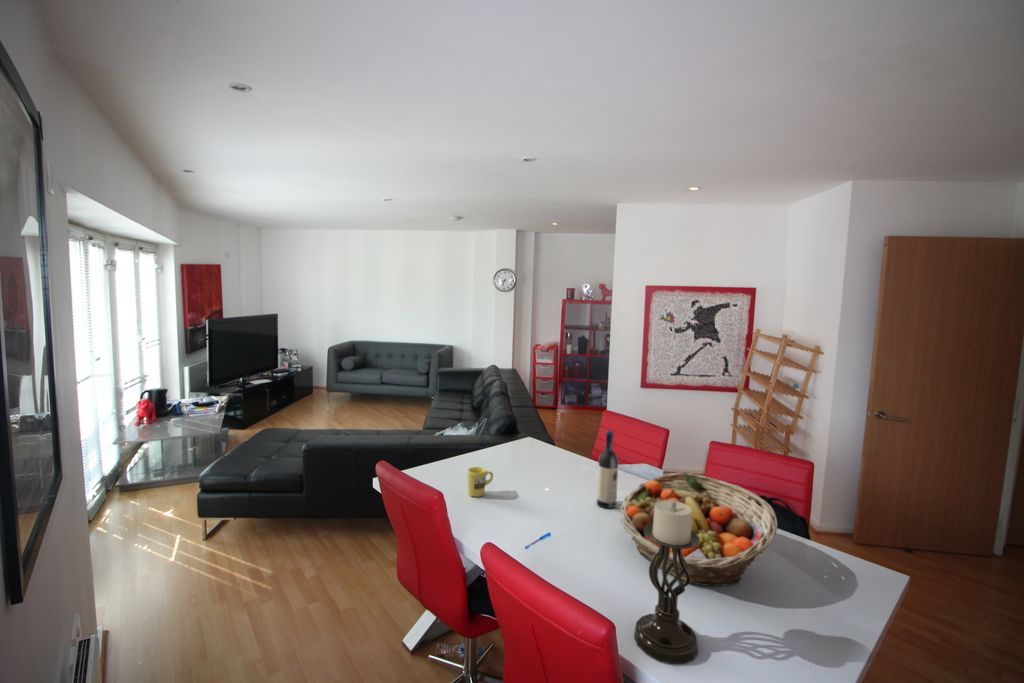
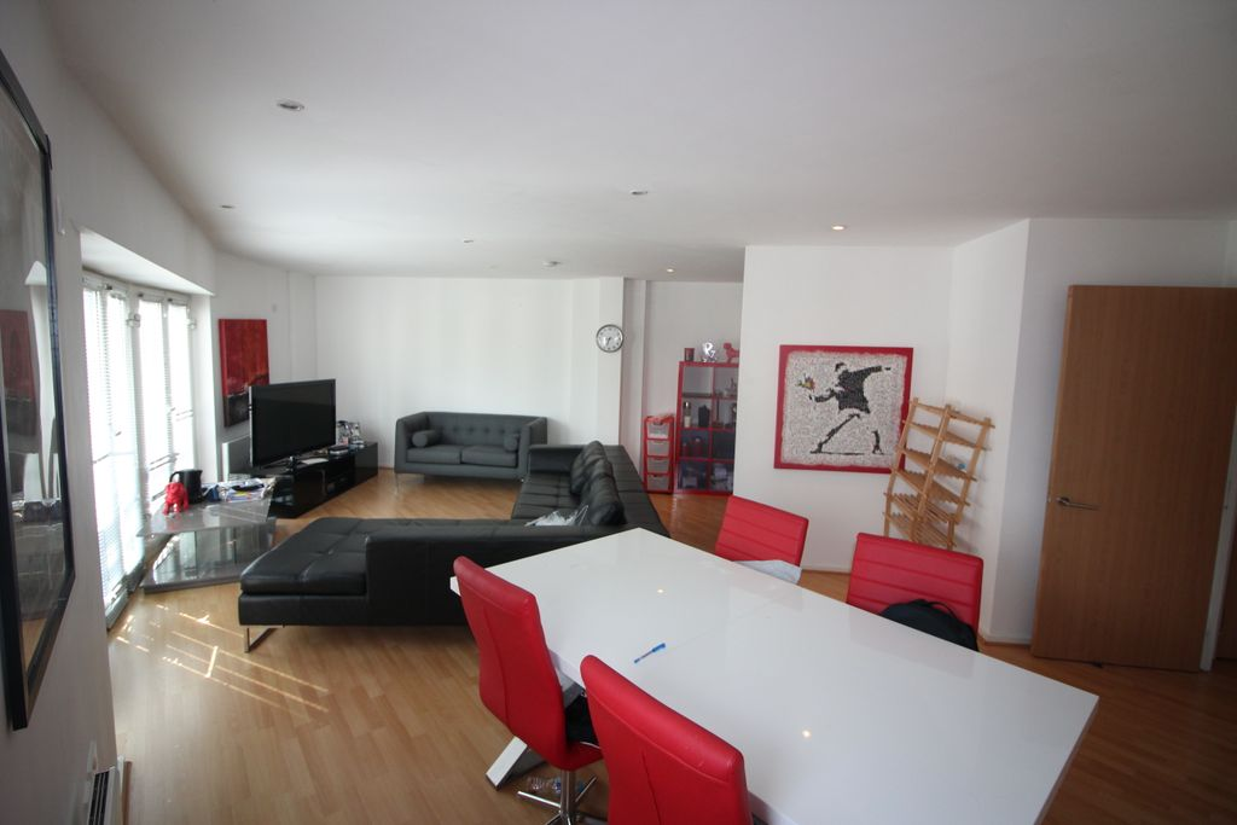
- fruit basket (692, 524)
- candle holder (669, 571)
- wine bottle (608, 467)
- mug (480, 480)
